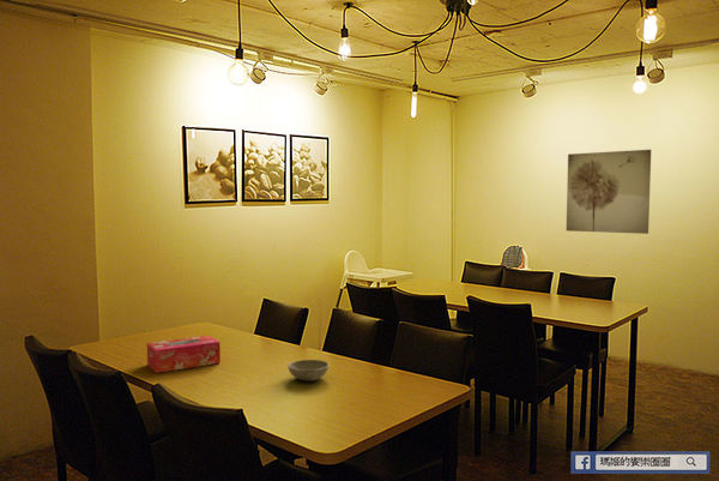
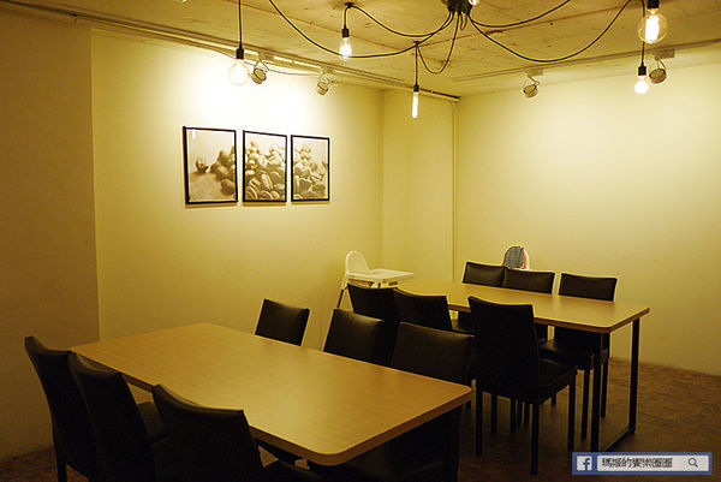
- soup bowl (308, 371)
- tissue box (183, 353)
- wall art (606, 192)
